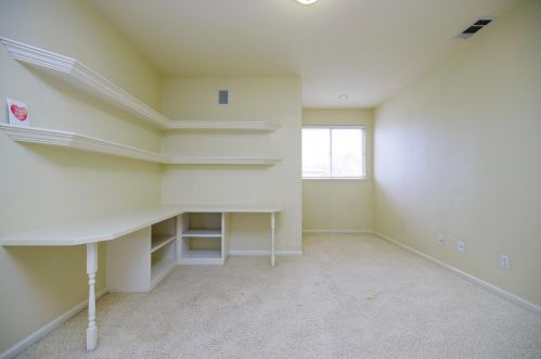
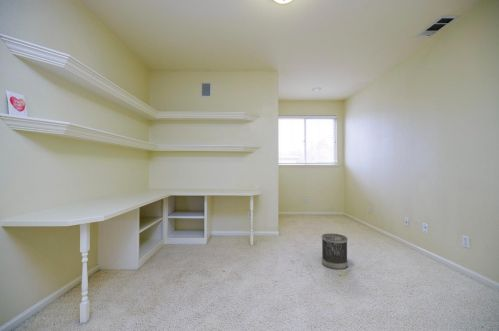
+ wastebasket (334, 250)
